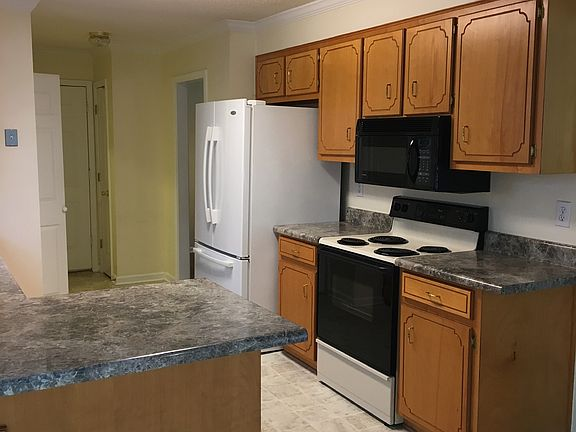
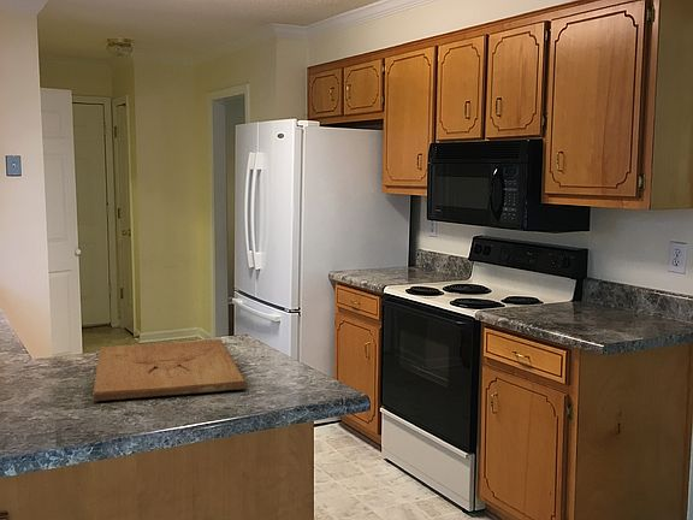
+ cutting board (166, 365)
